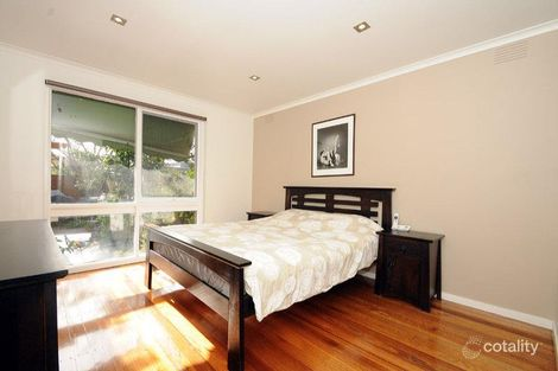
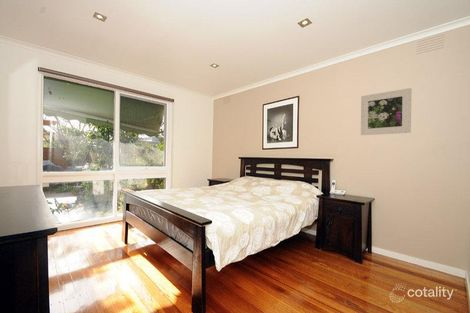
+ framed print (384, 113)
